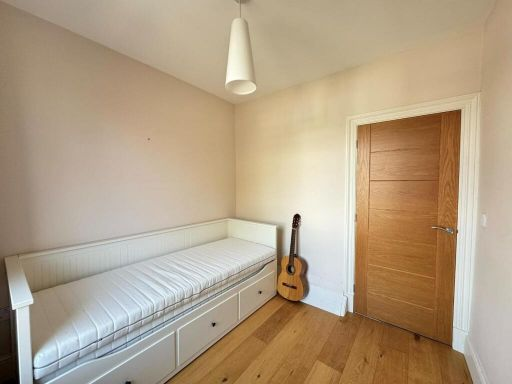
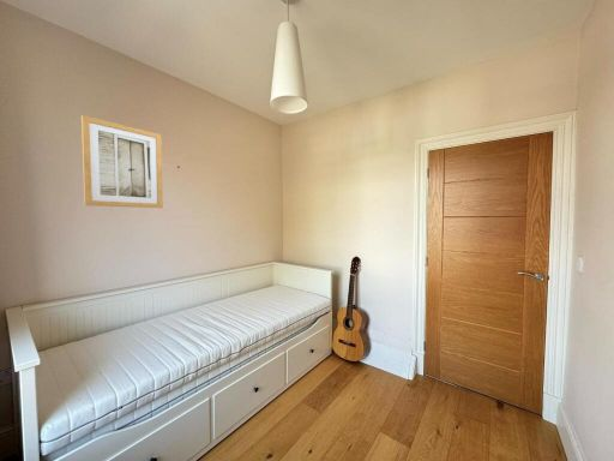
+ wall art (126, 166)
